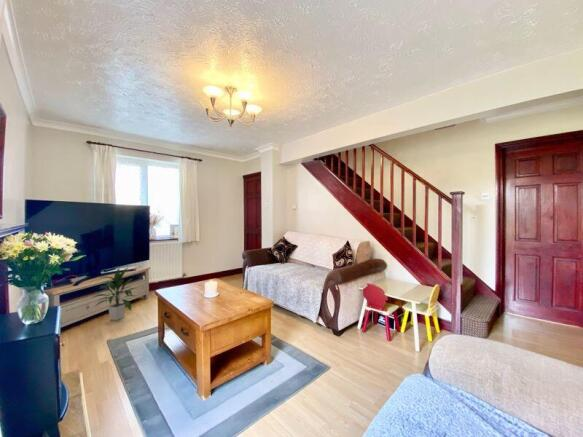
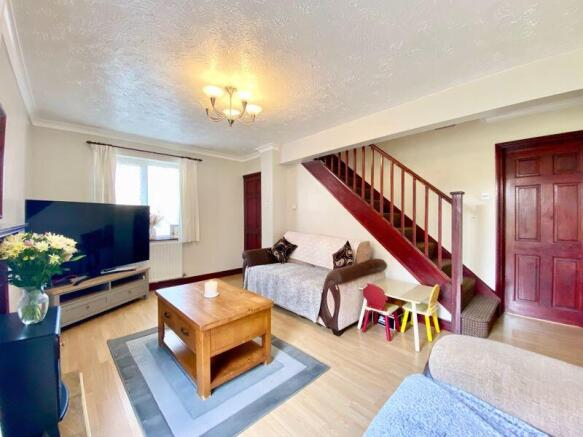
- indoor plant (117, 293)
